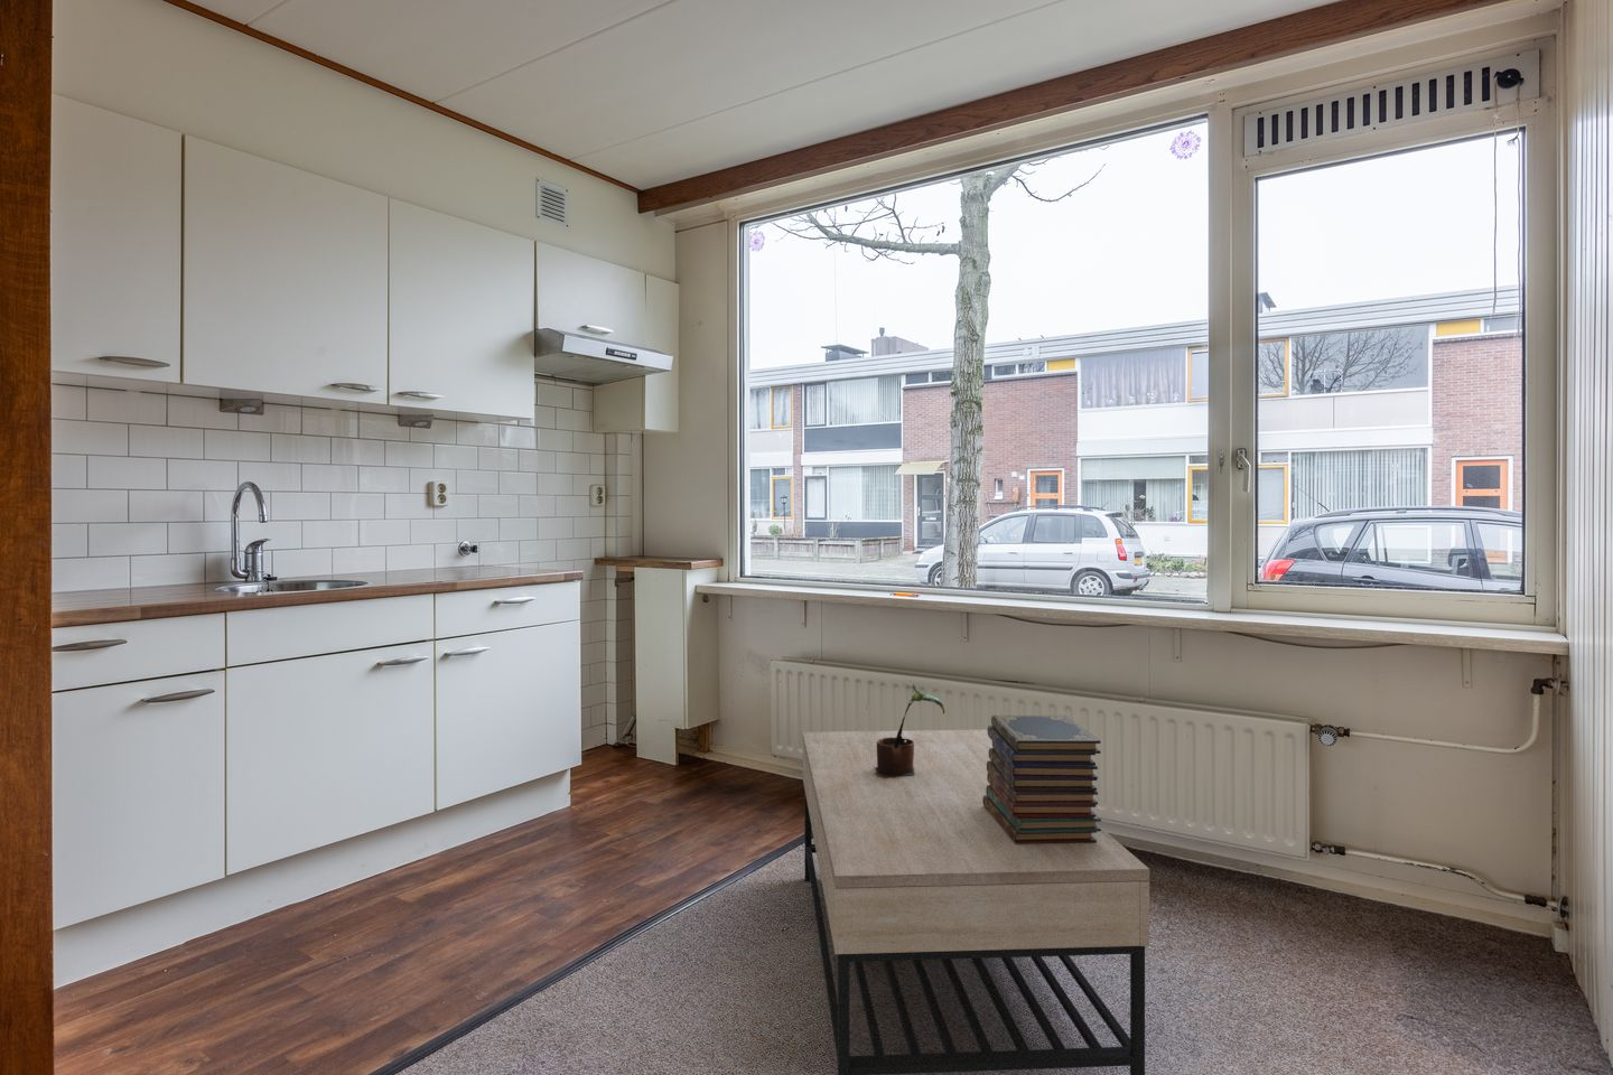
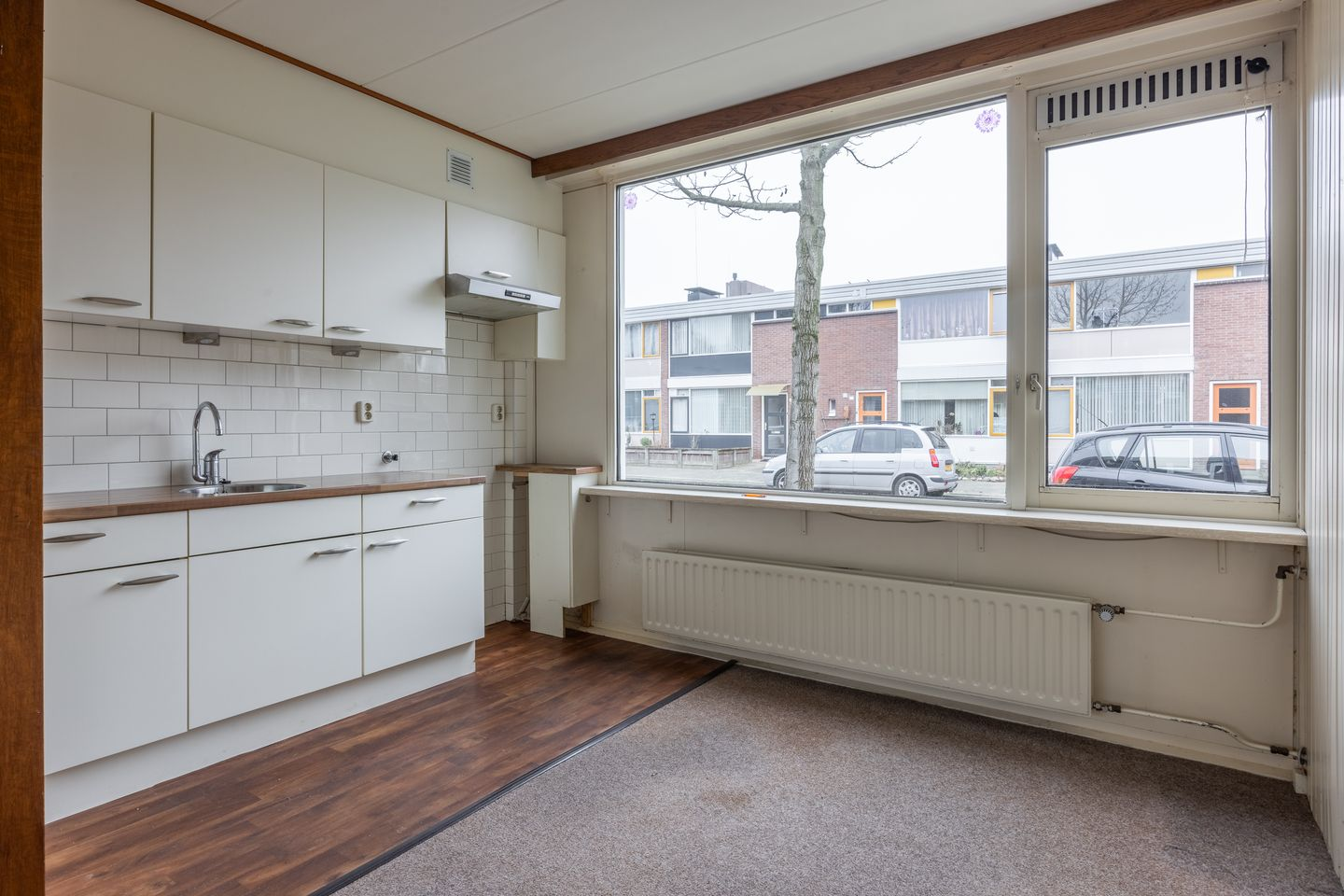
- book stack (1041, 774)
- potted plant (903, 723)
- coffee table (931, 878)
